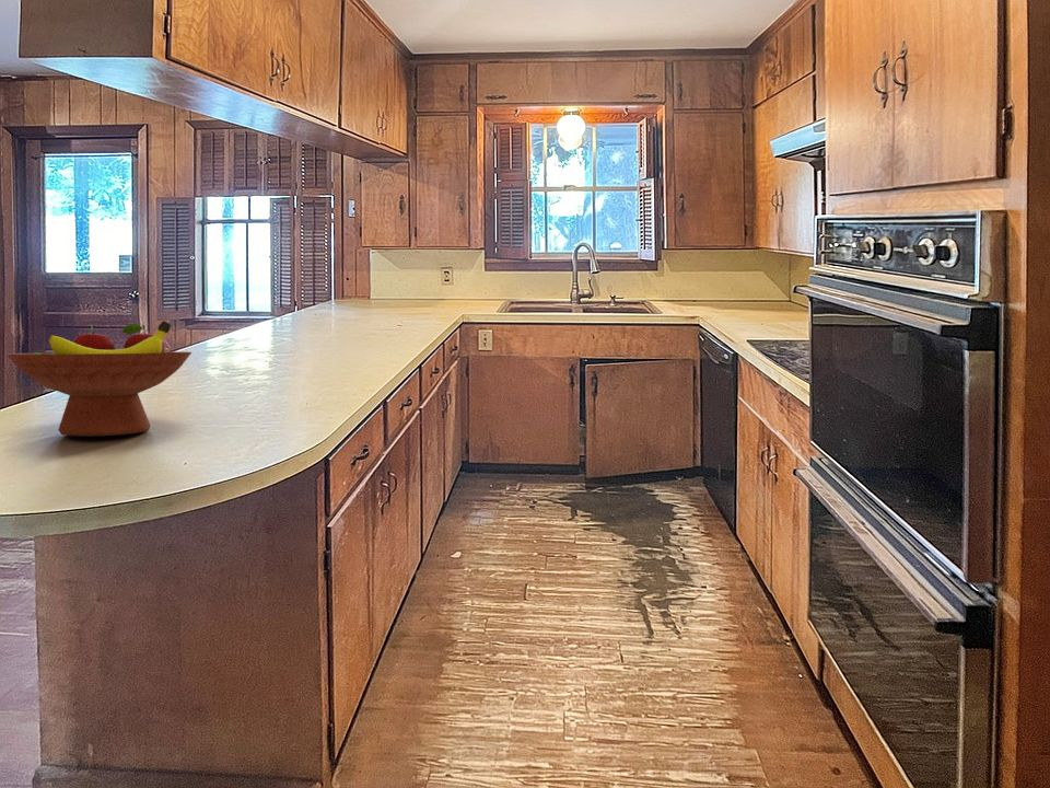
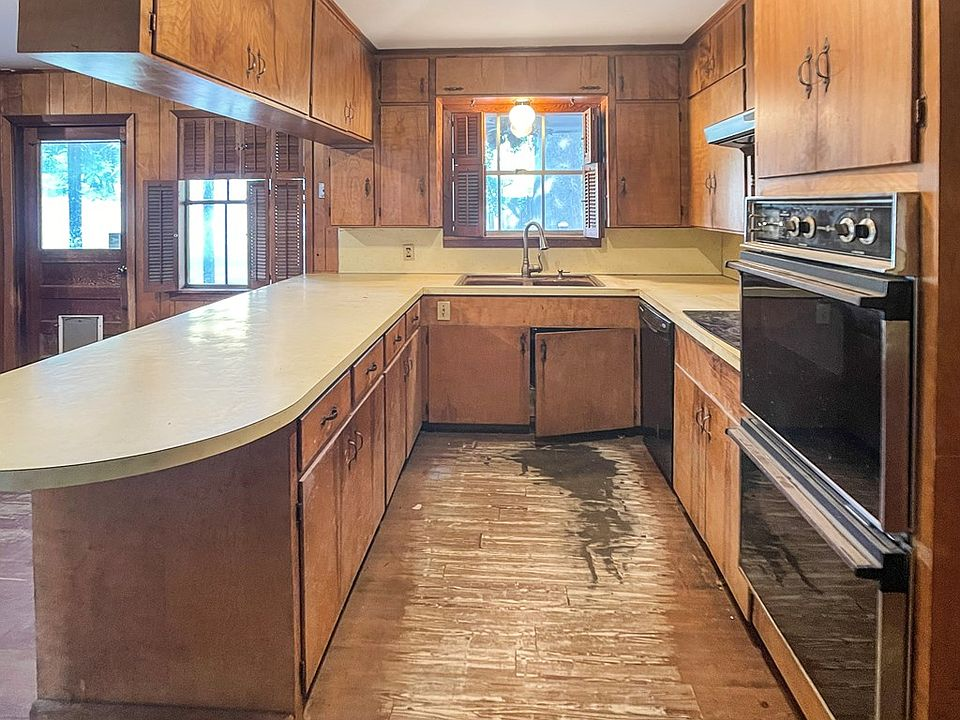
- fruit bowl (103, 376)
